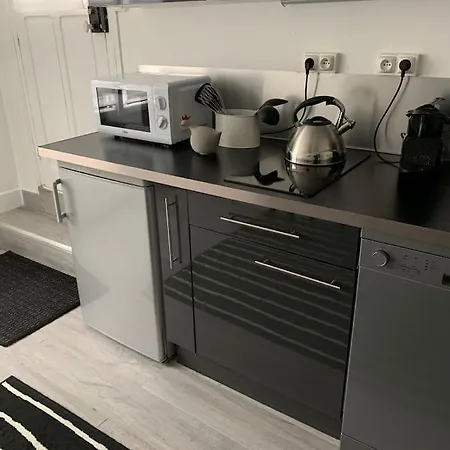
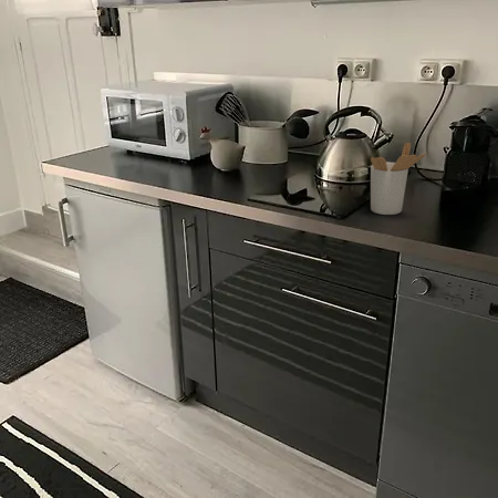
+ utensil holder (395, 179)
